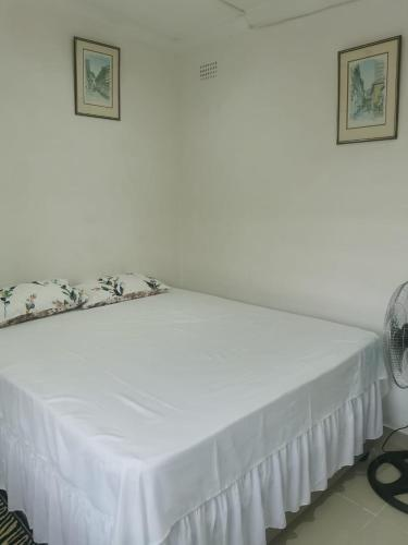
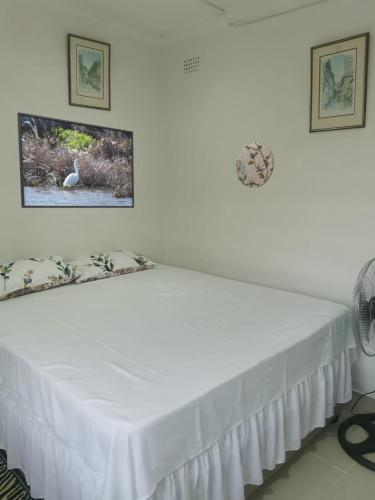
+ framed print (82, 165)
+ decorative plate (254, 165)
